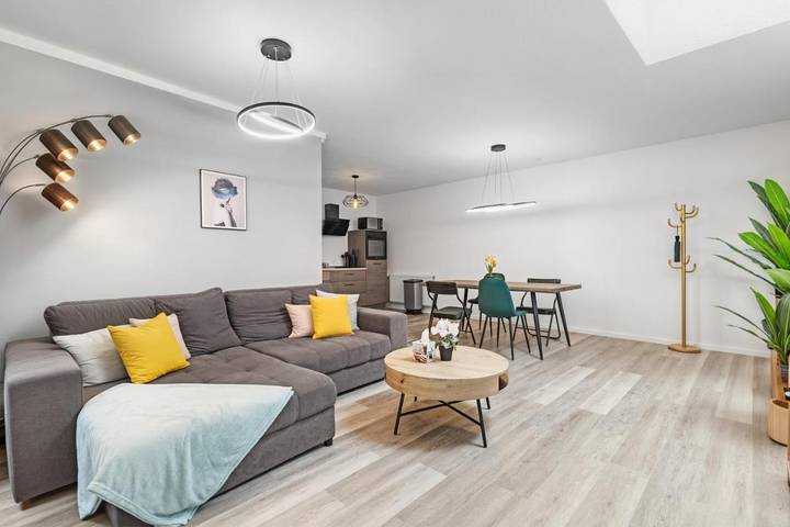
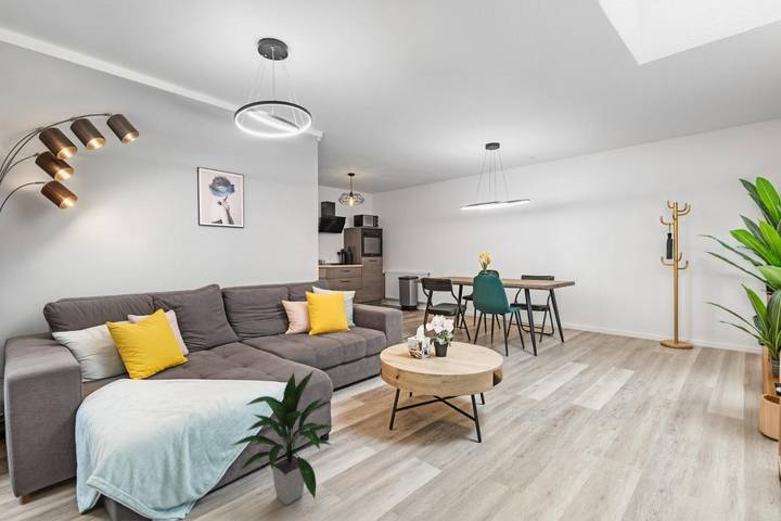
+ indoor plant (289, 437)
